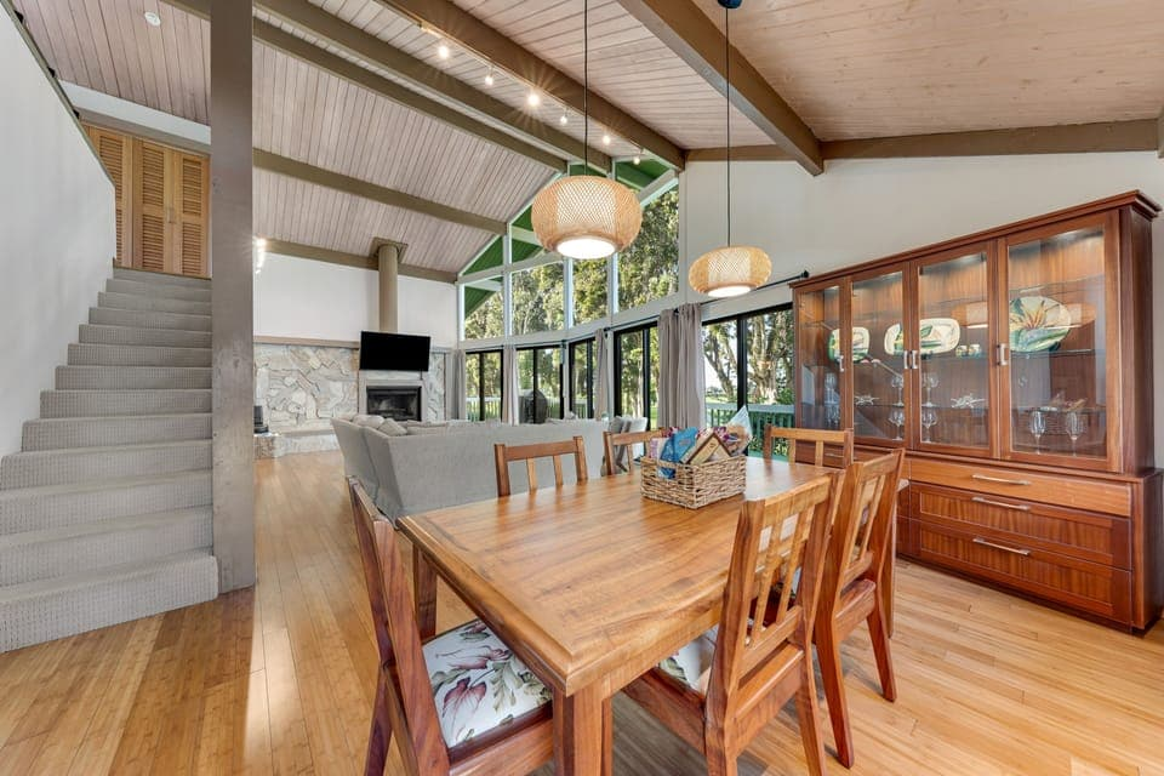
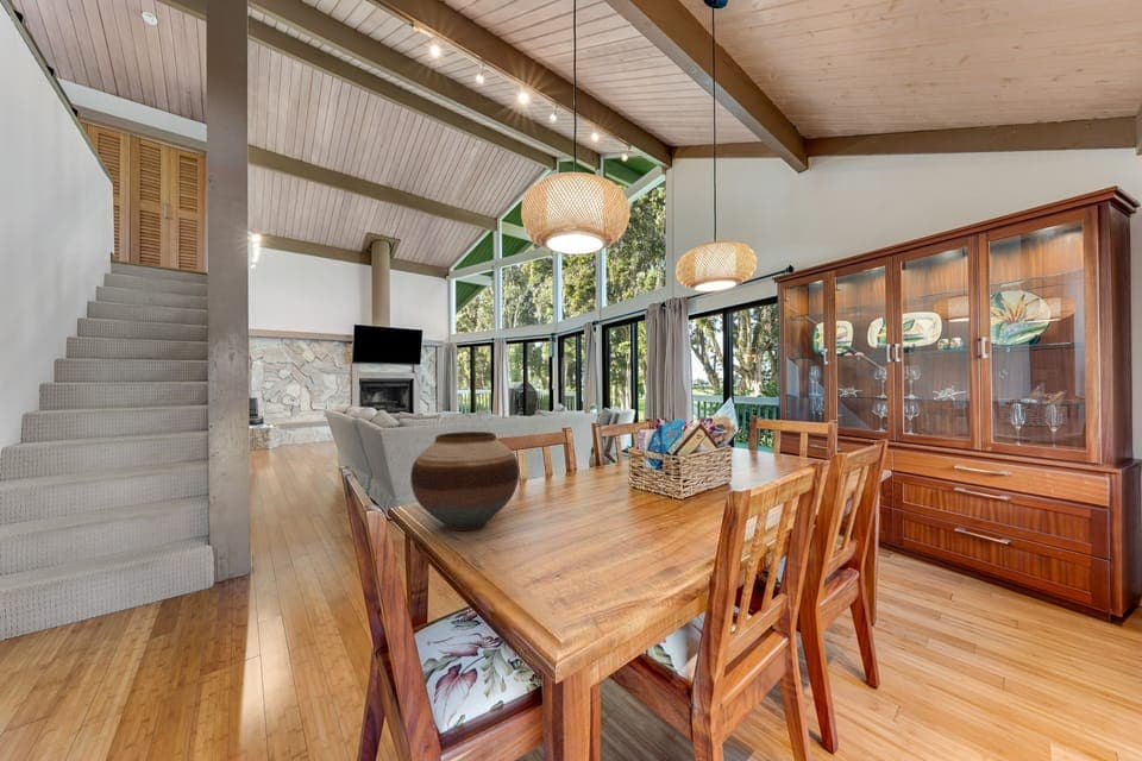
+ vase (466, 479)
